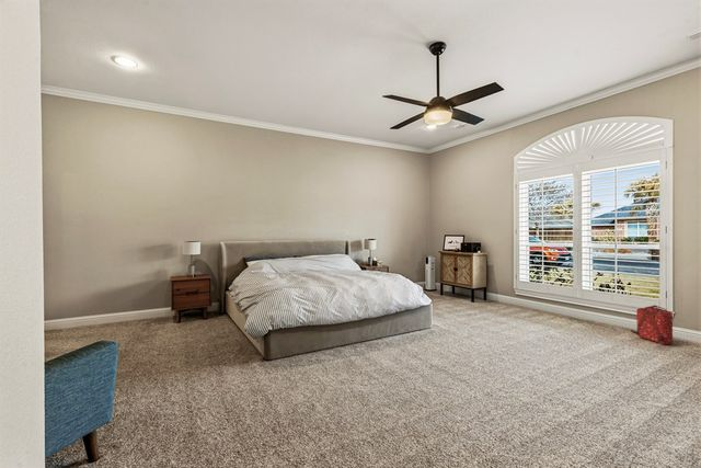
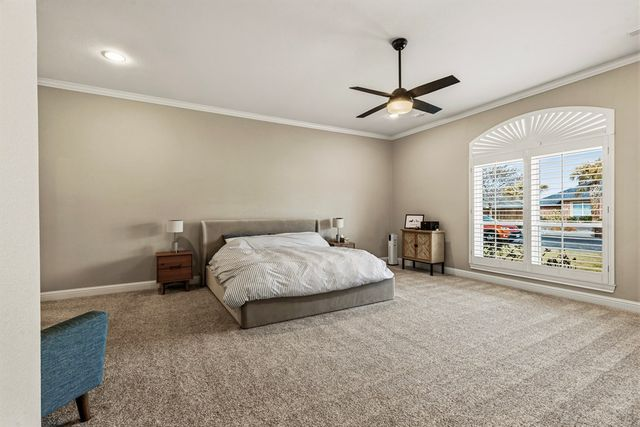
- backpack (653, 322)
